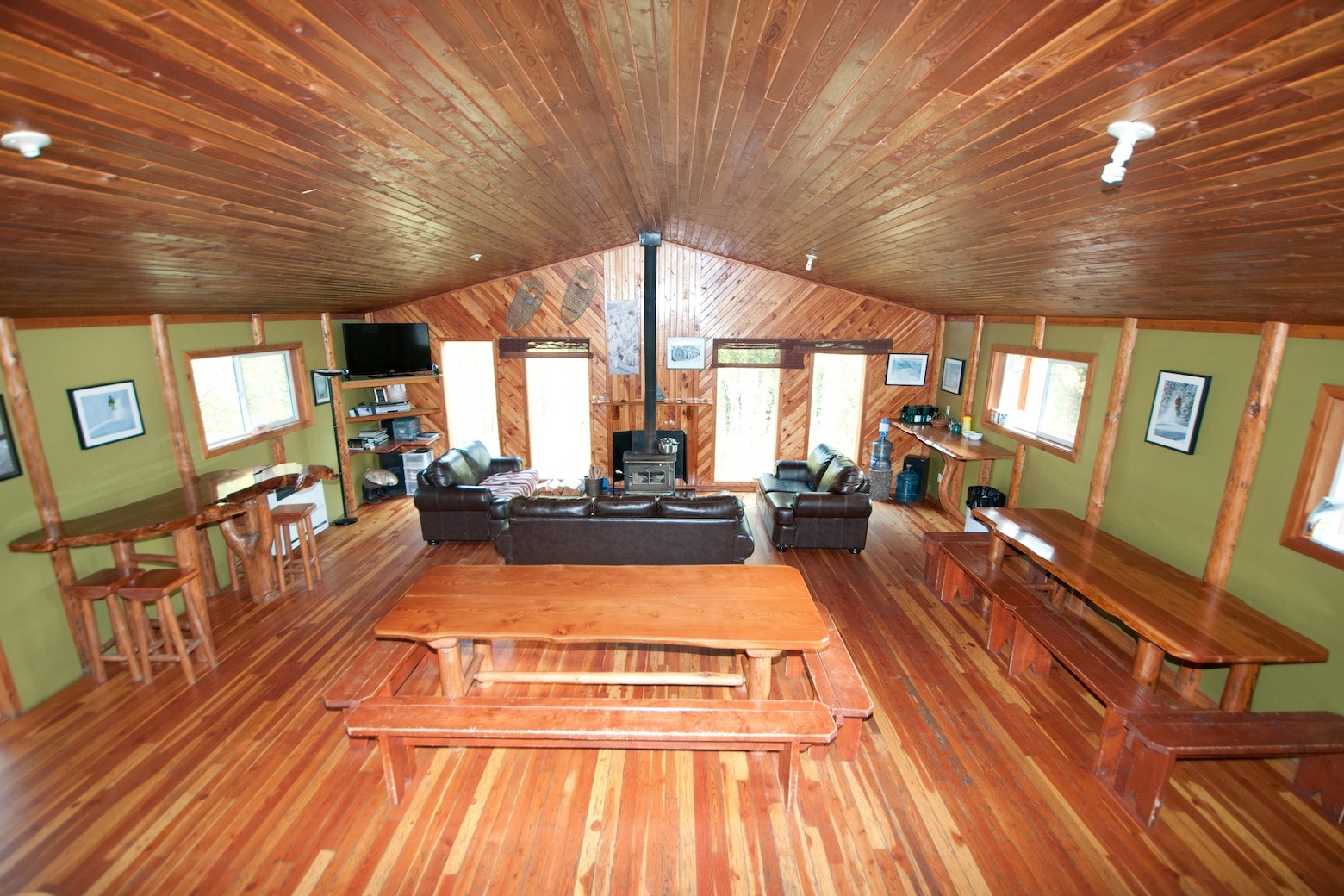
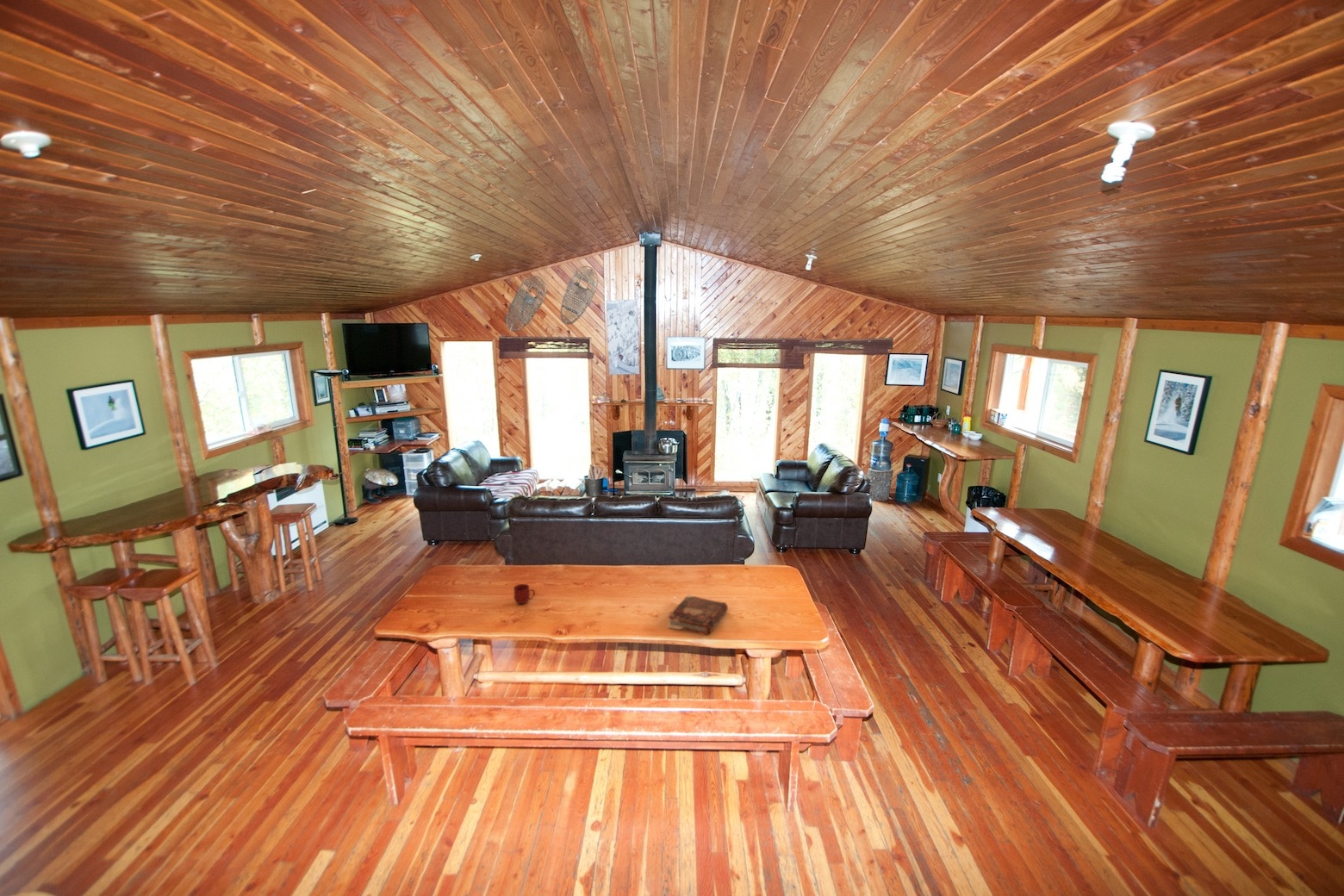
+ mug (525, 594)
+ book (698, 614)
